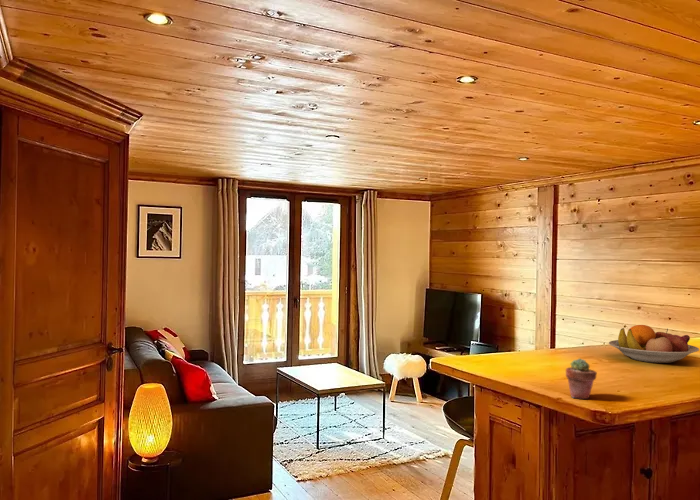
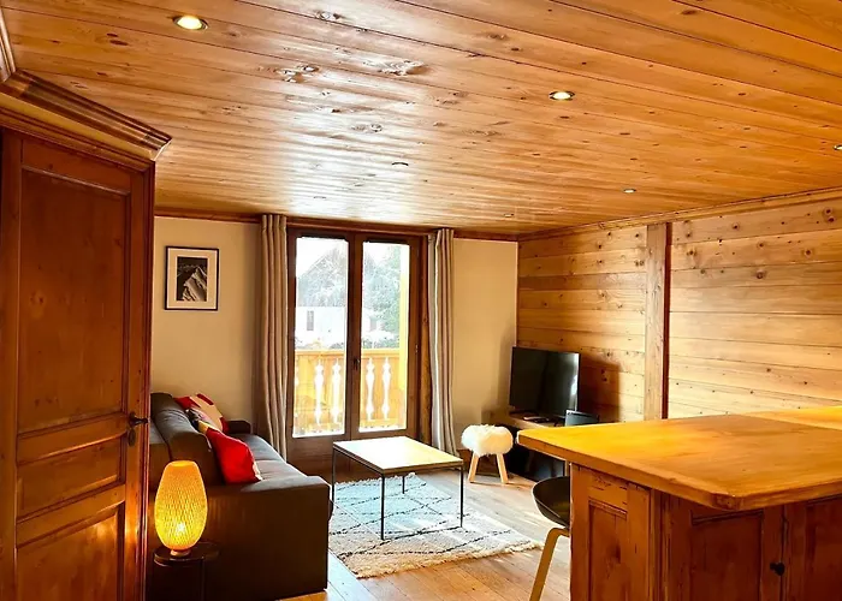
- potted succulent (580, 377)
- fruit bowl (652, 342)
